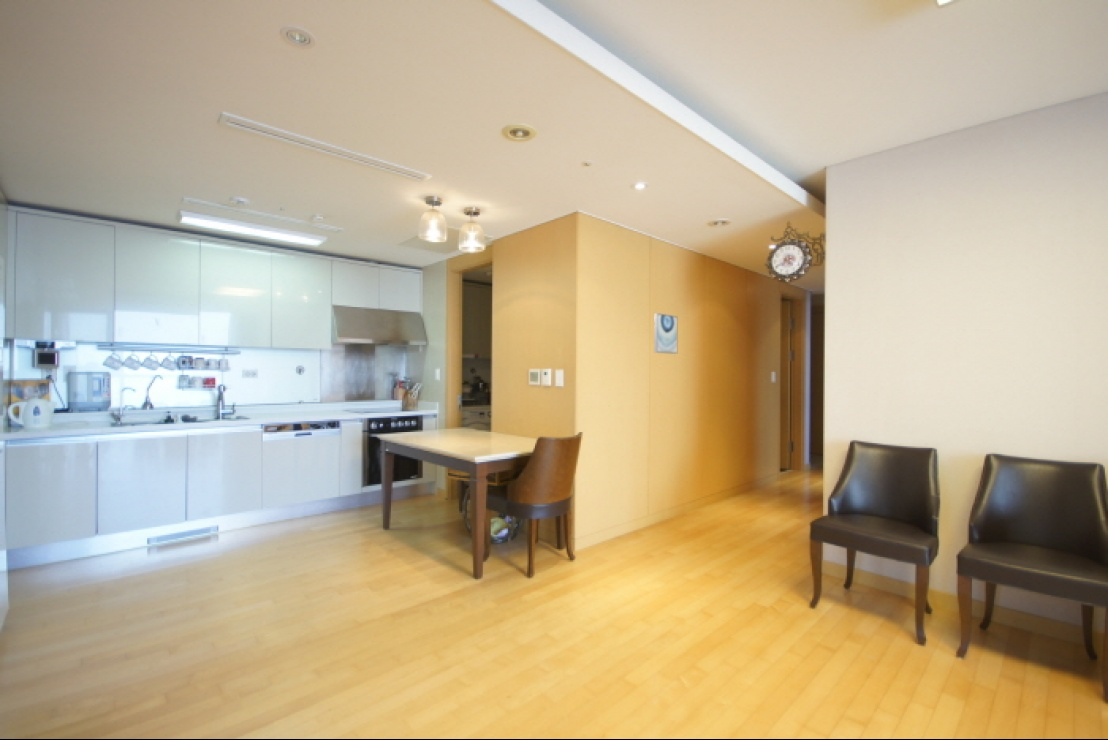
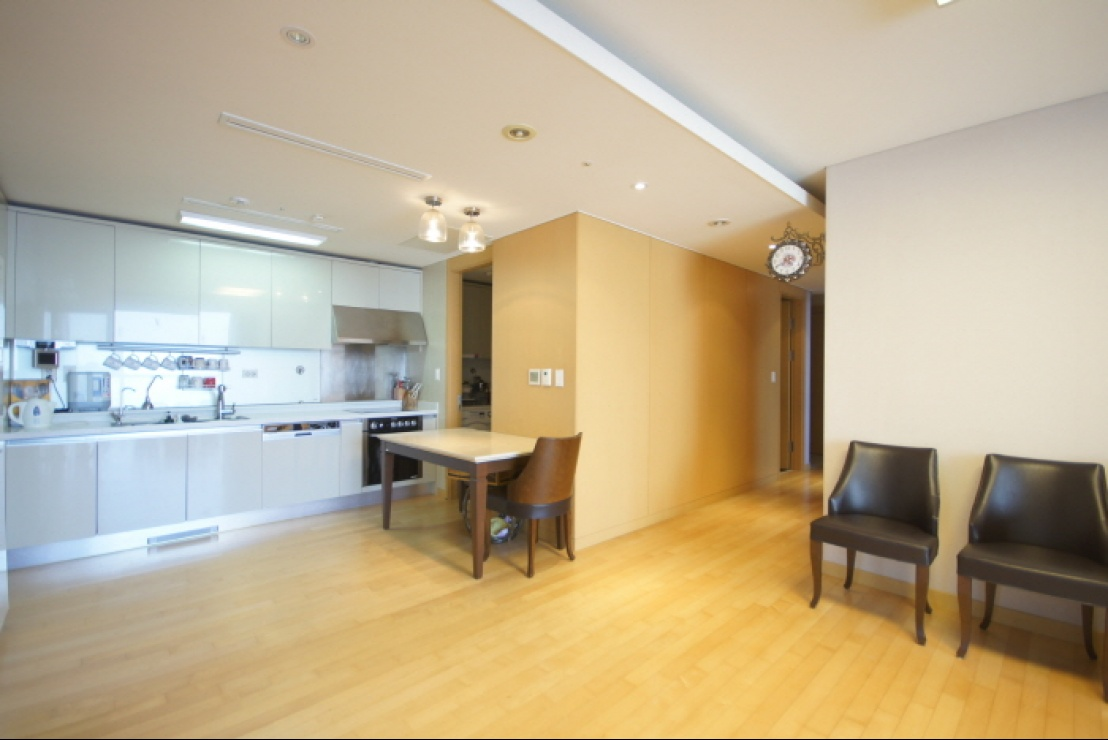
- wall art (666, 334)
